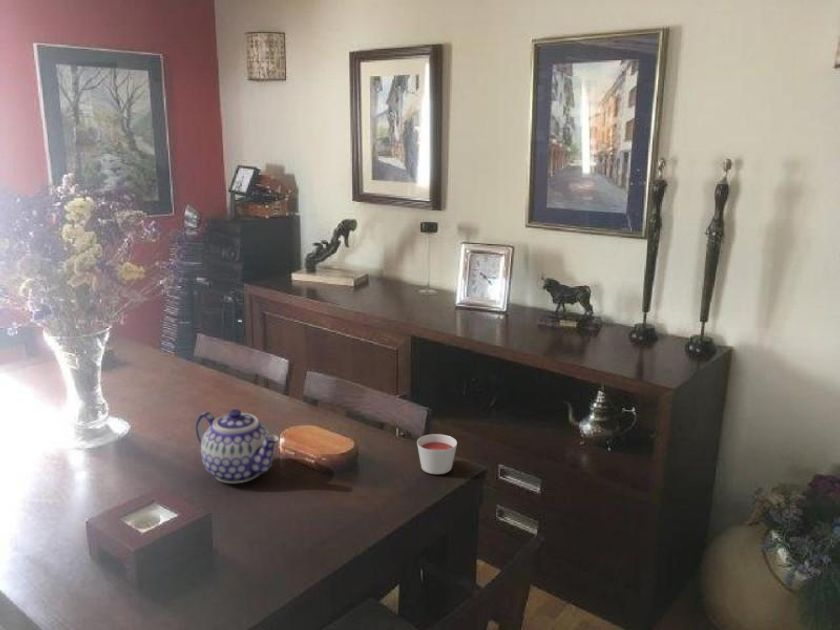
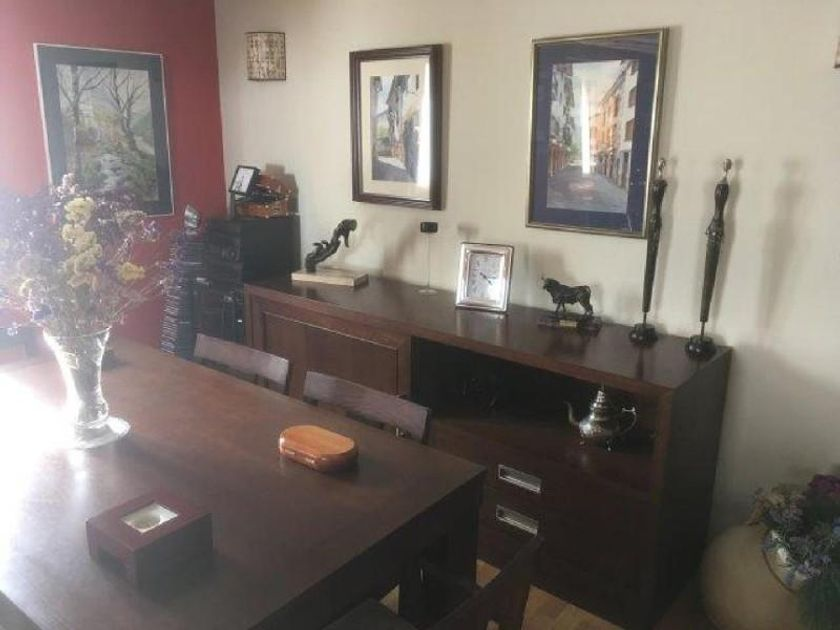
- teapot (236, 441)
- candle (436, 455)
